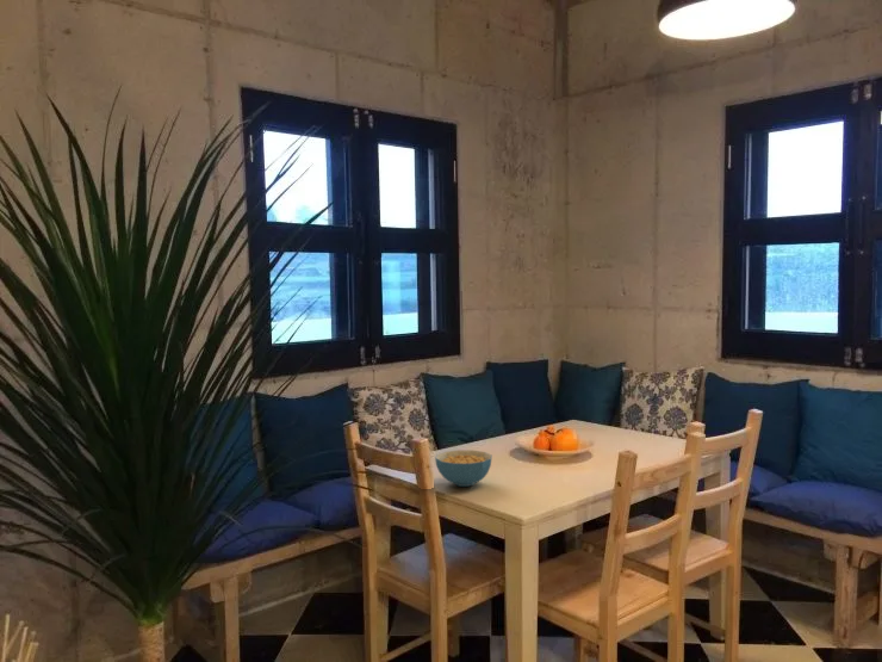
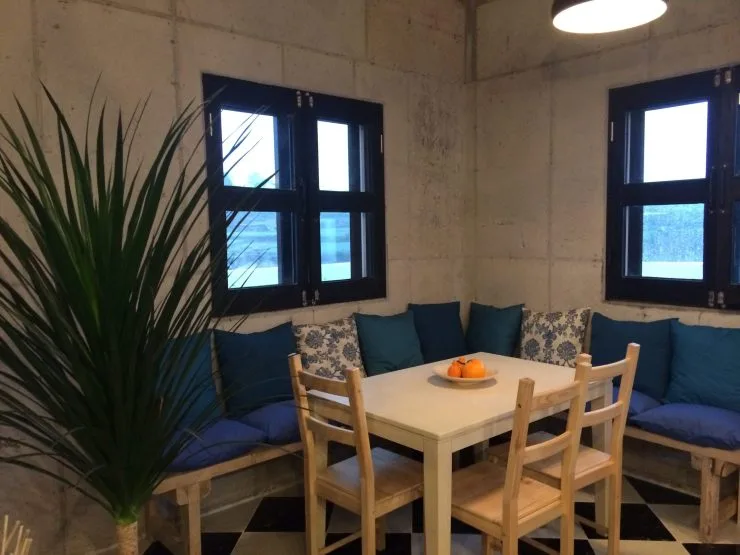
- cereal bowl (464, 470)
